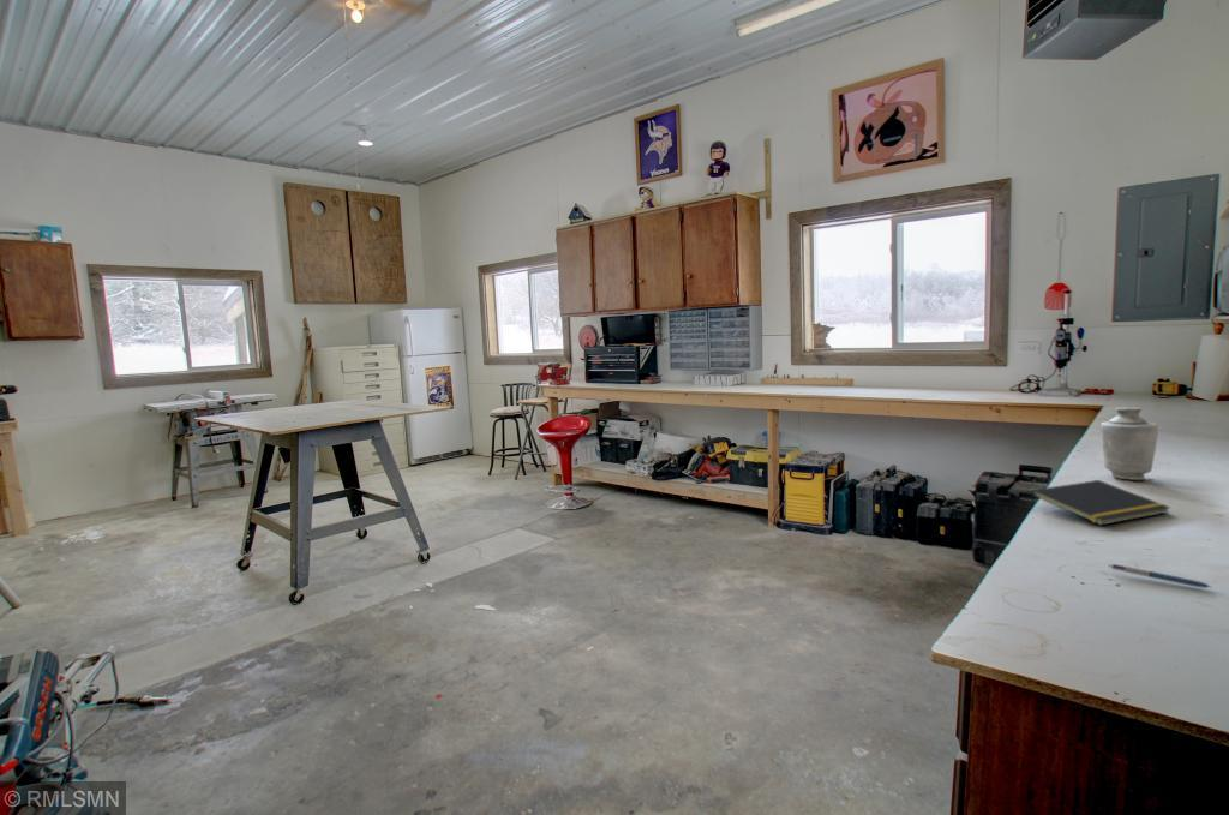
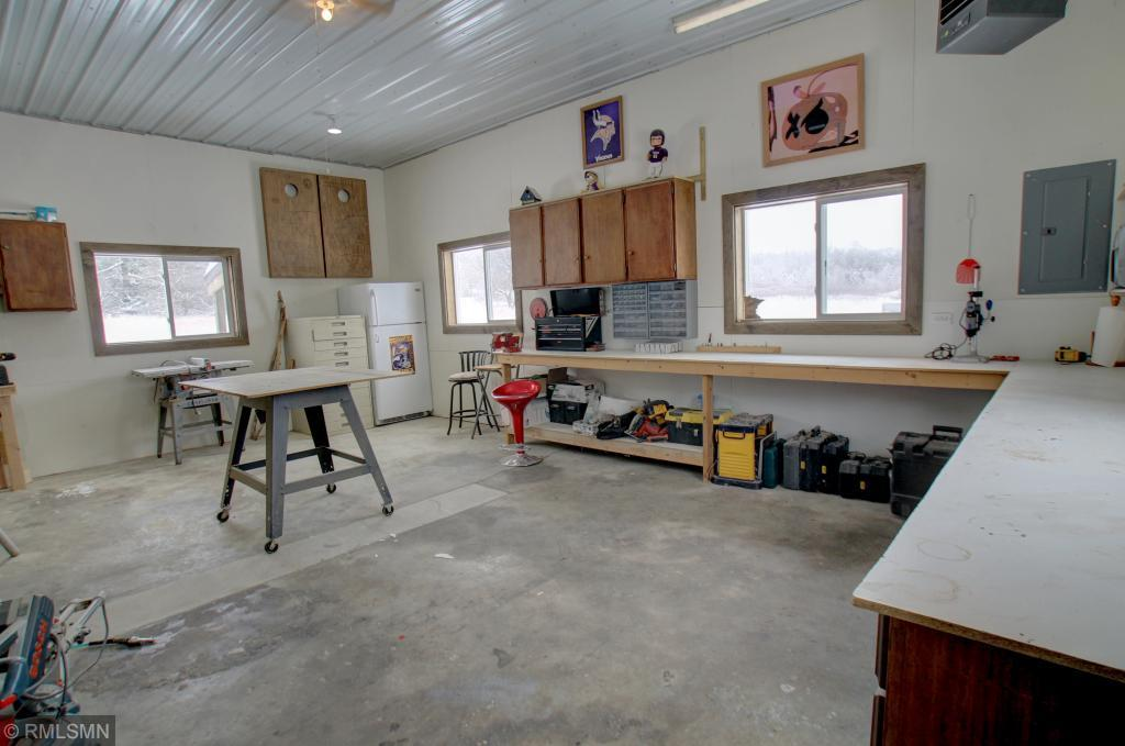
- notepad (1098, 501)
- vase (1127, 442)
- pen (1157, 575)
